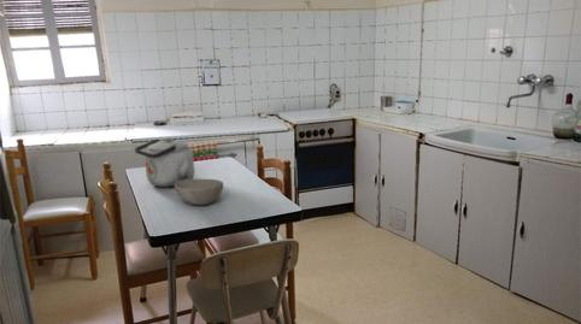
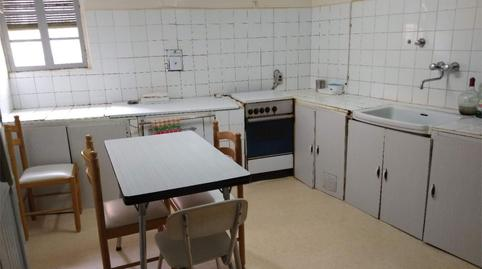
- bowl (199, 192)
- kettle (170, 161)
